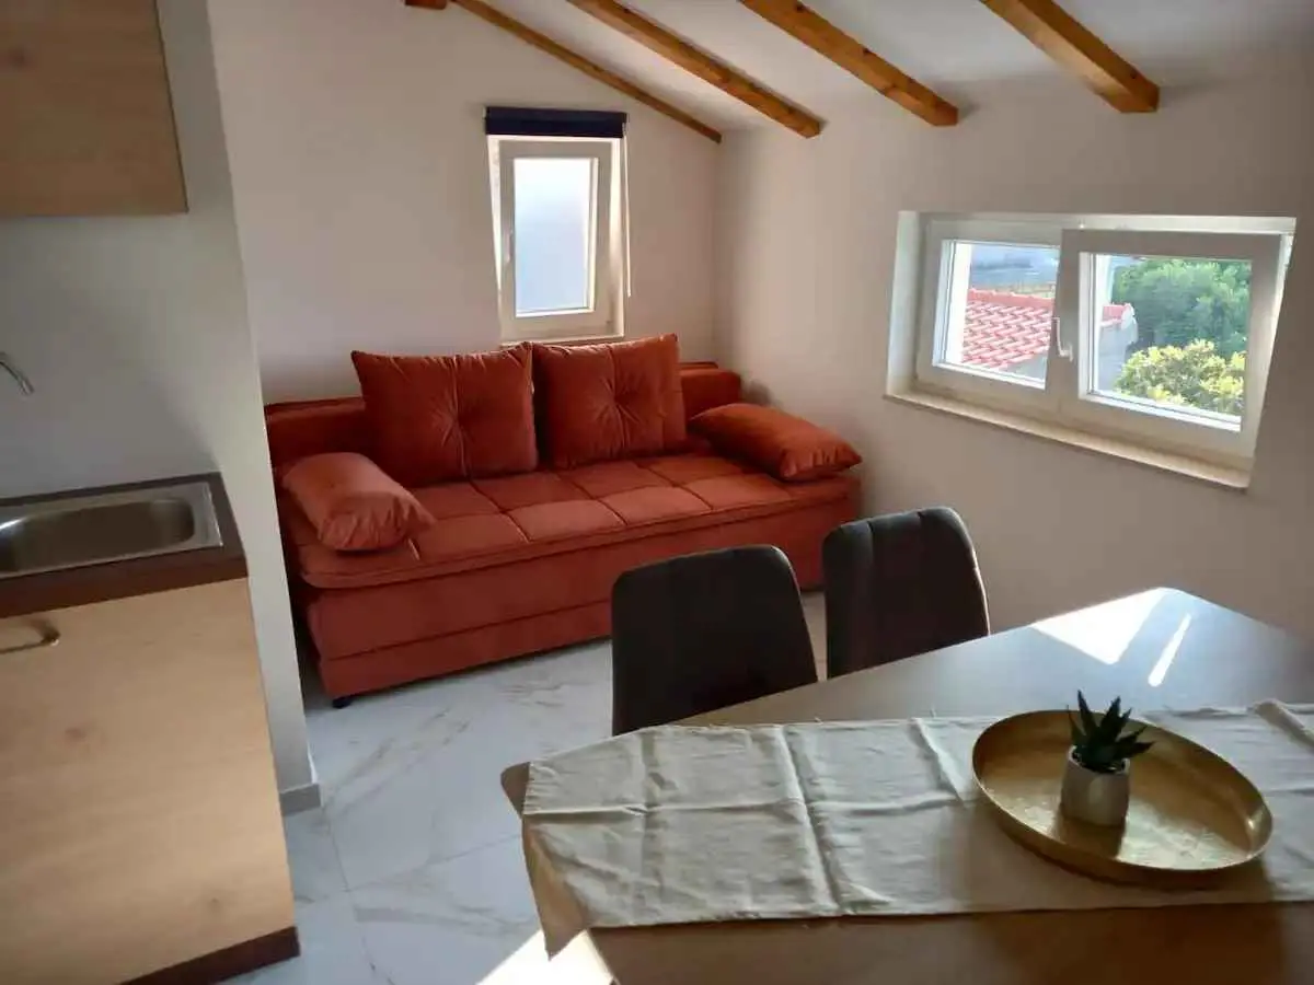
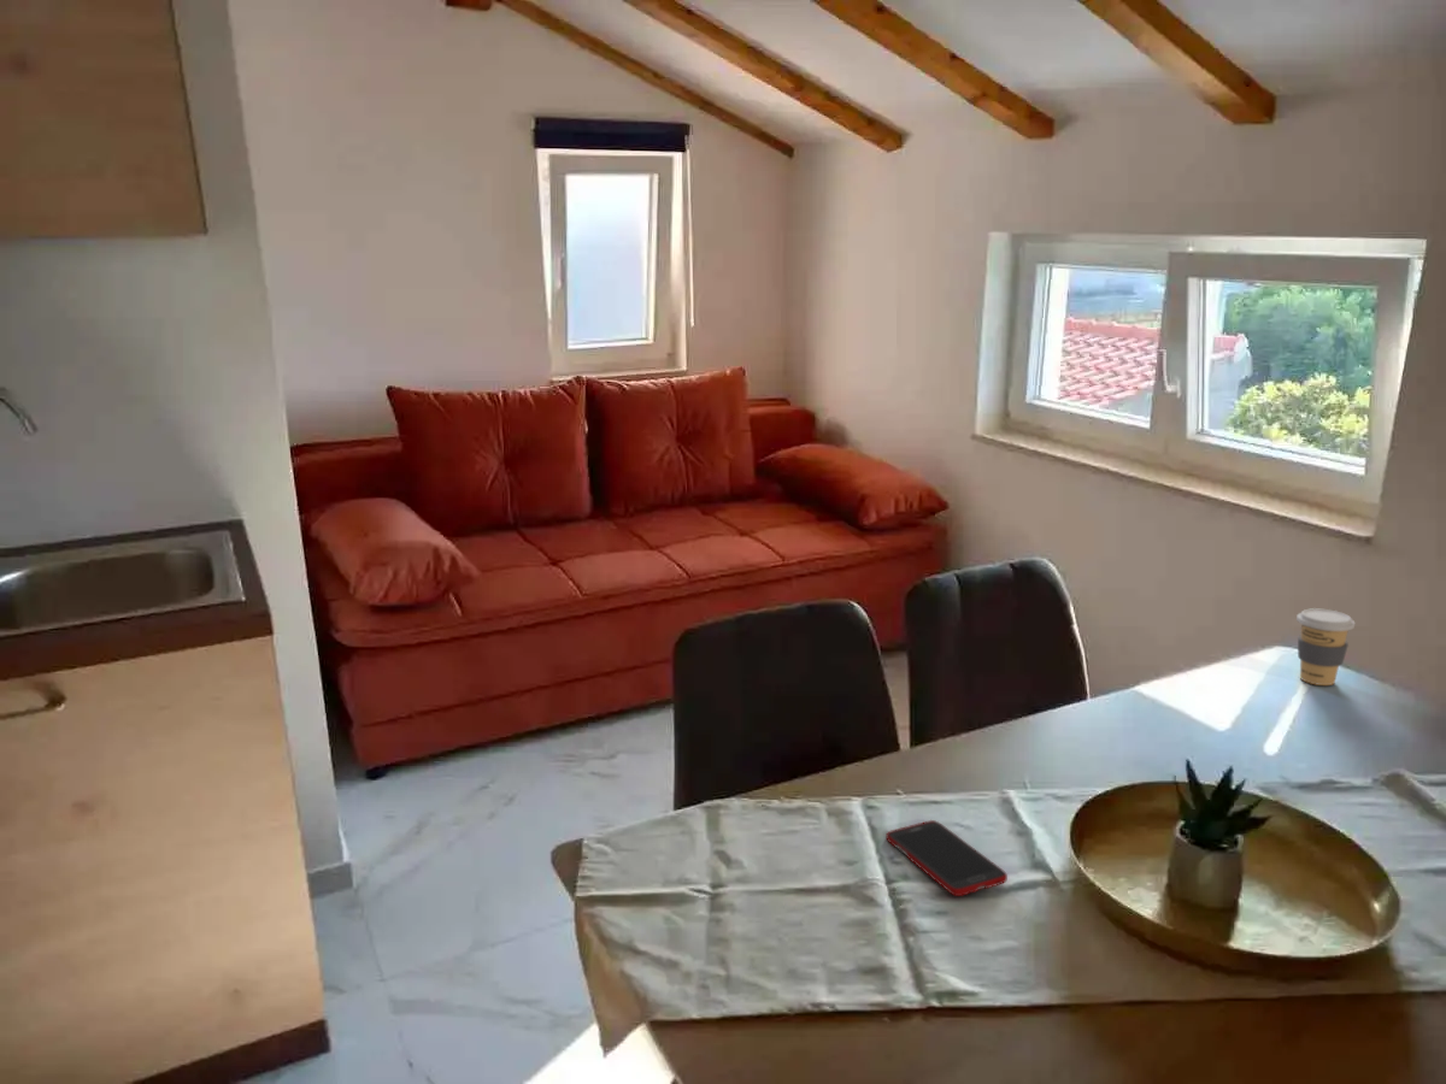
+ cell phone (944, 856)
+ coffee cup (1321, 647)
